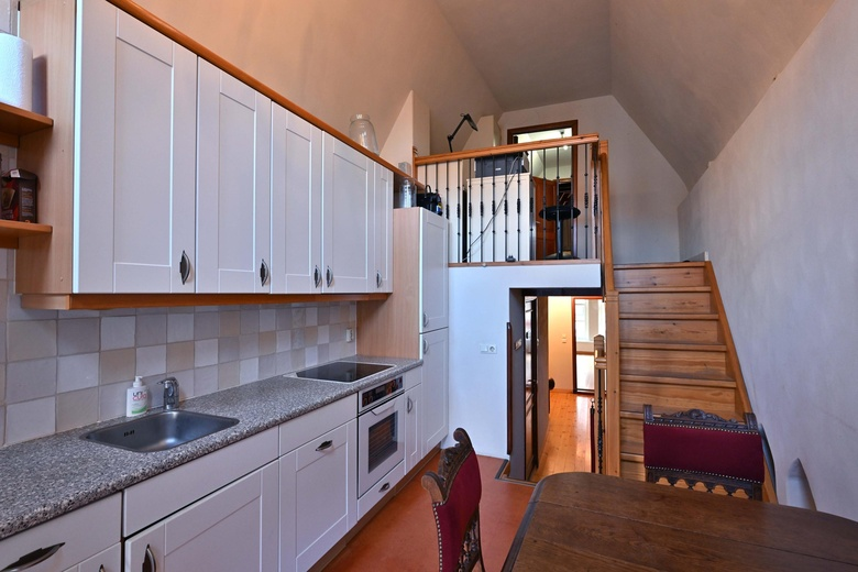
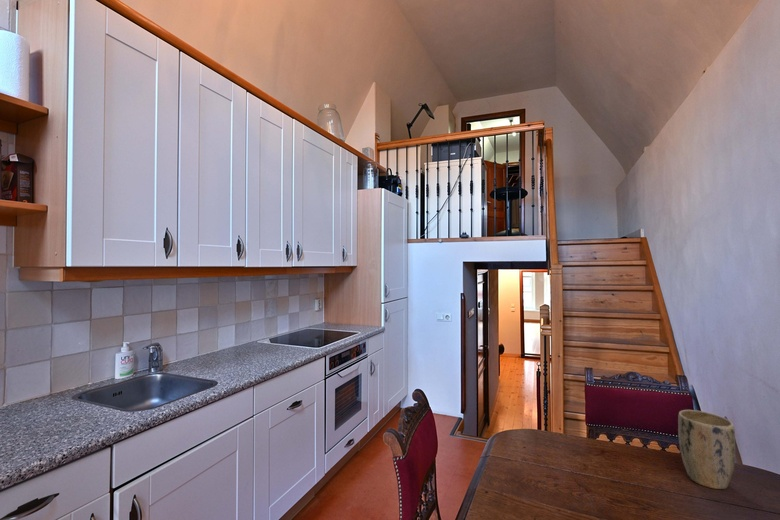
+ plant pot (705, 448)
